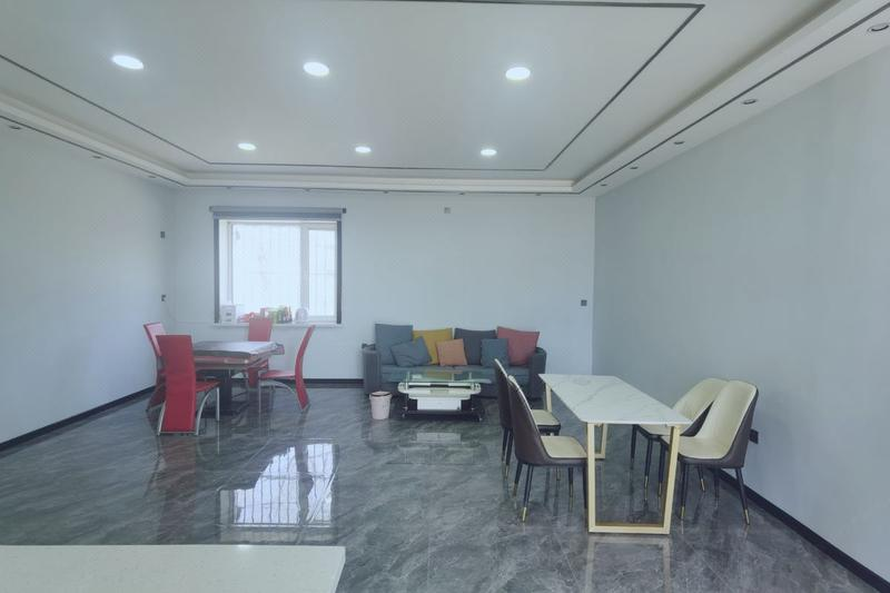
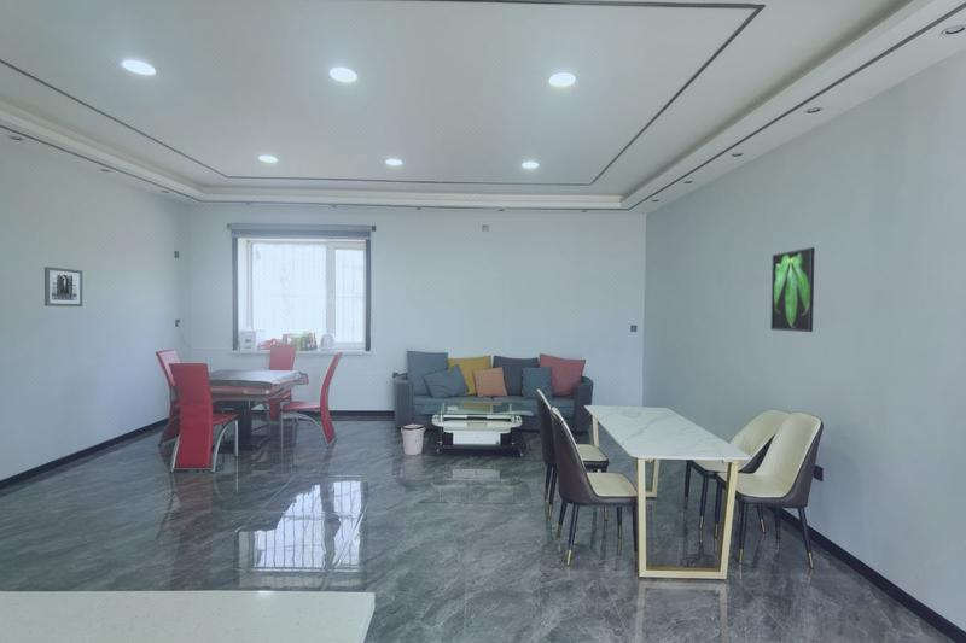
+ wall art (64, 287)
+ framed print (791, 291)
